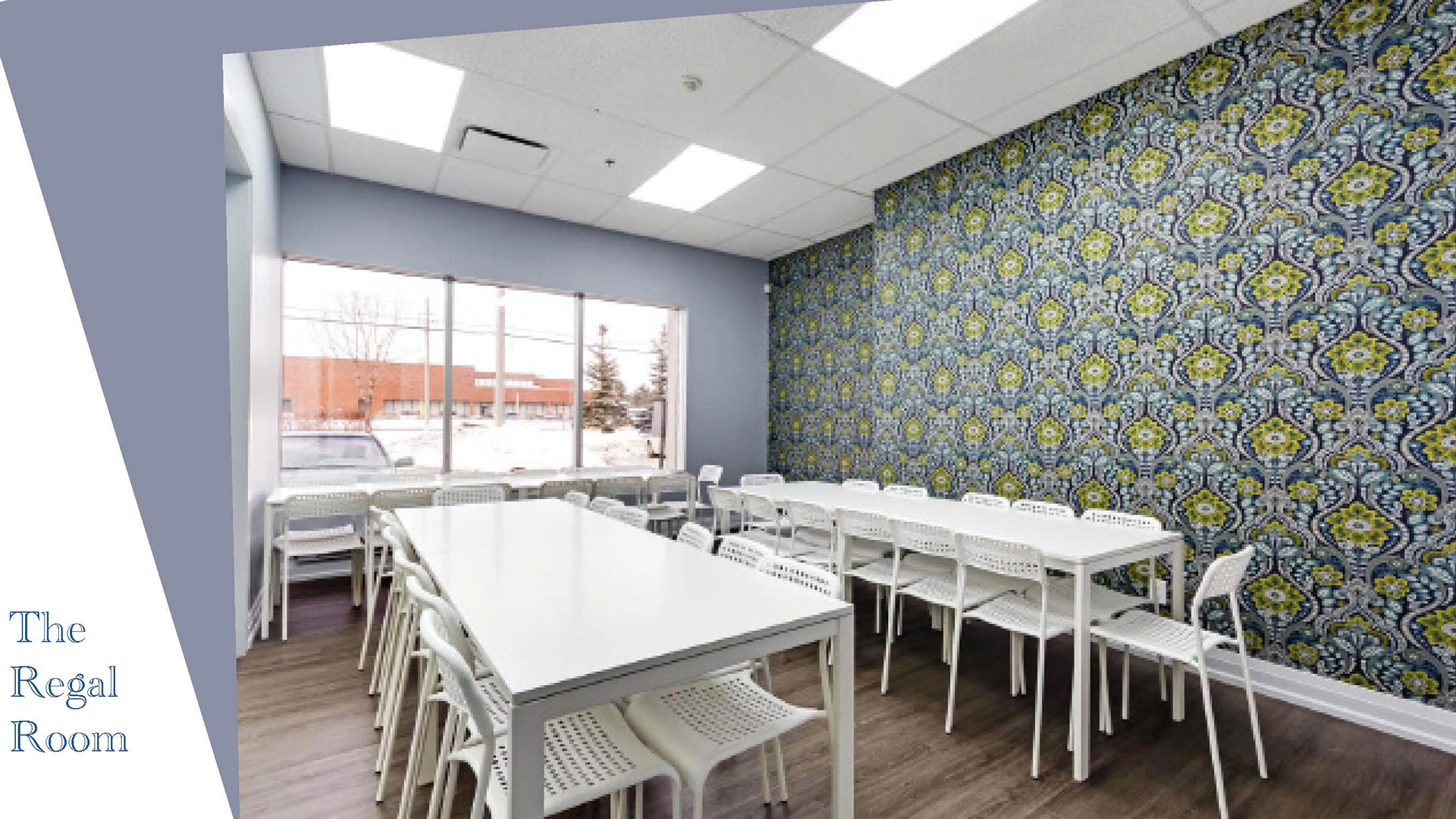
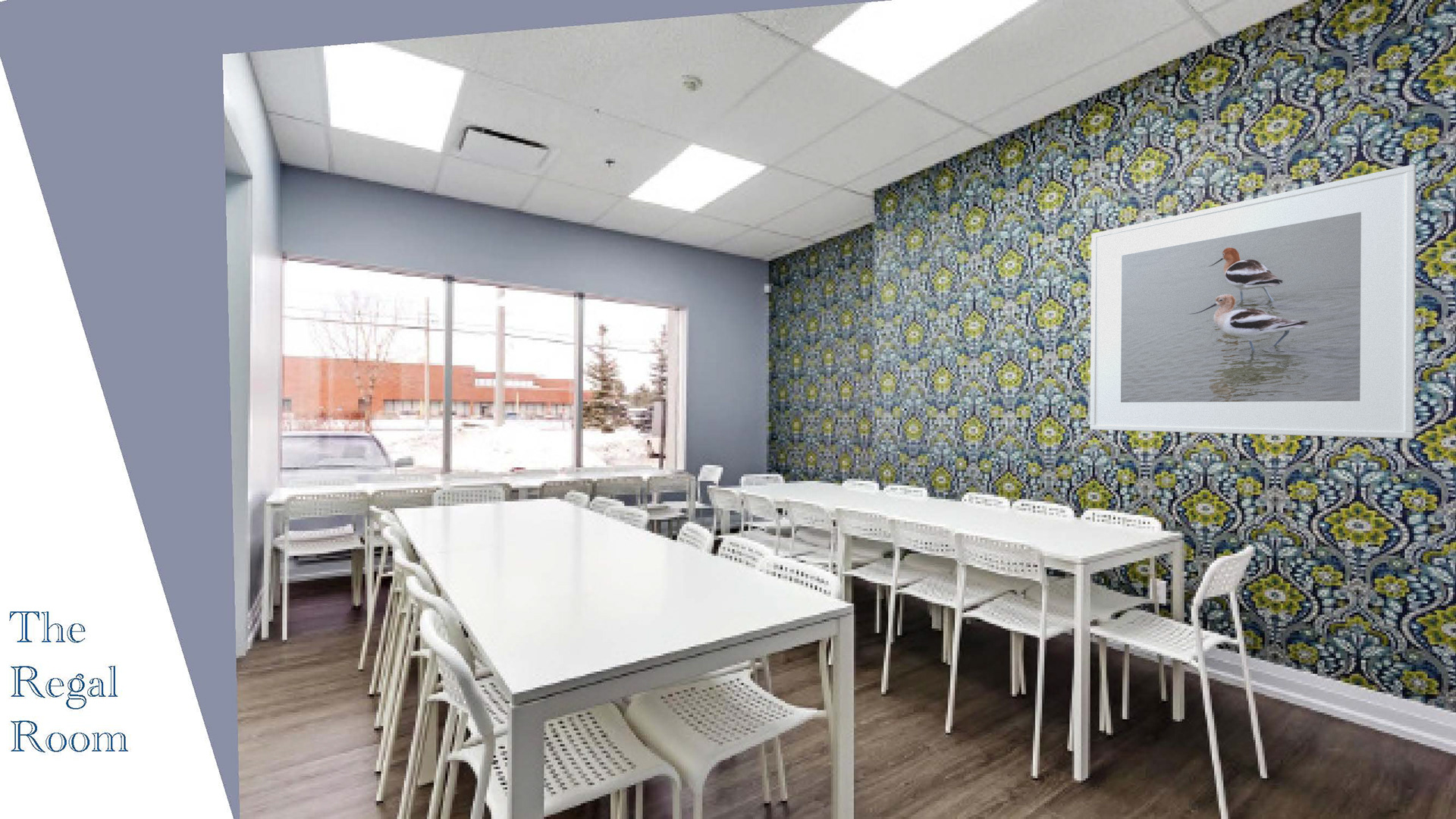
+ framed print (1225, 318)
